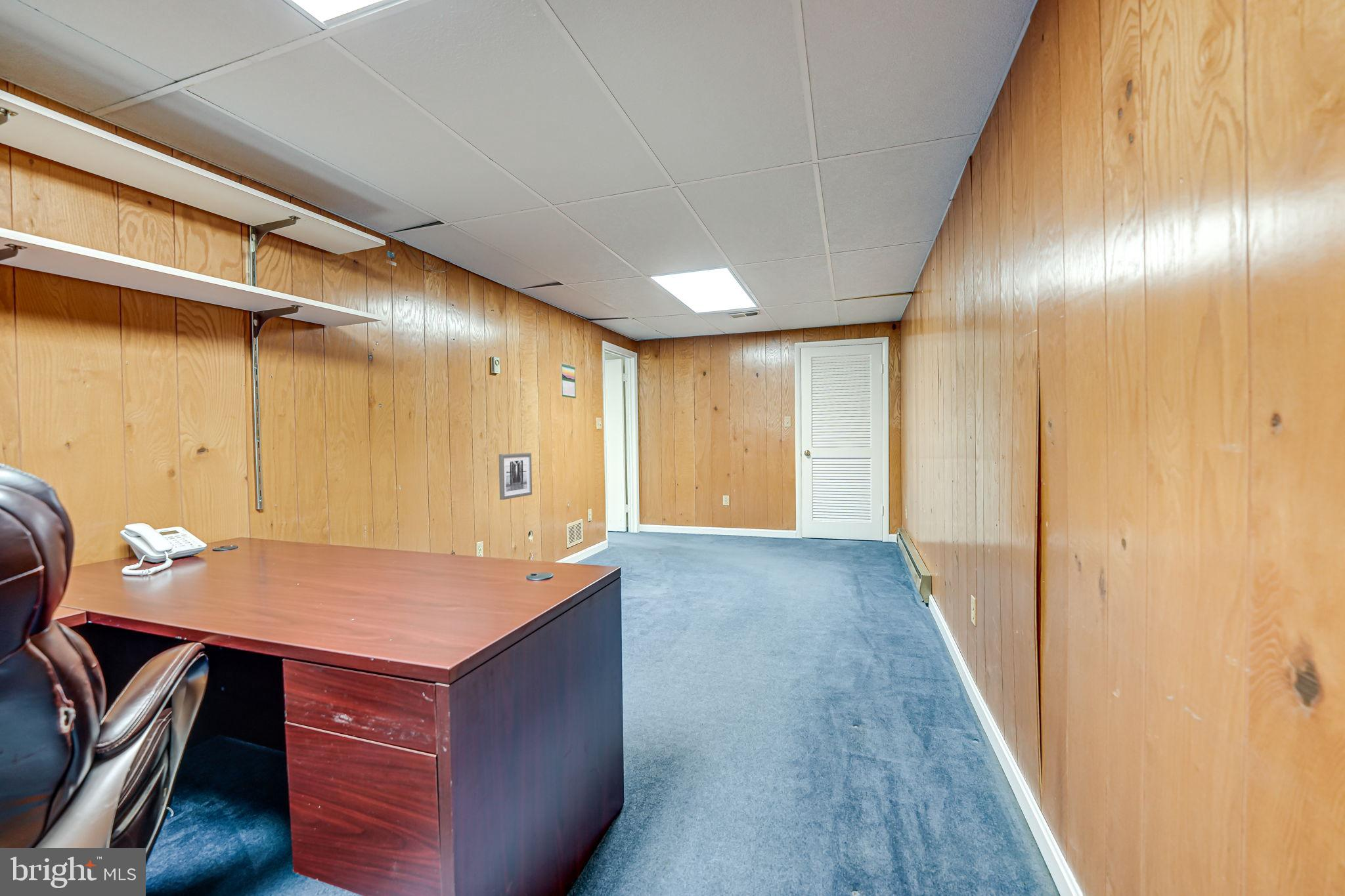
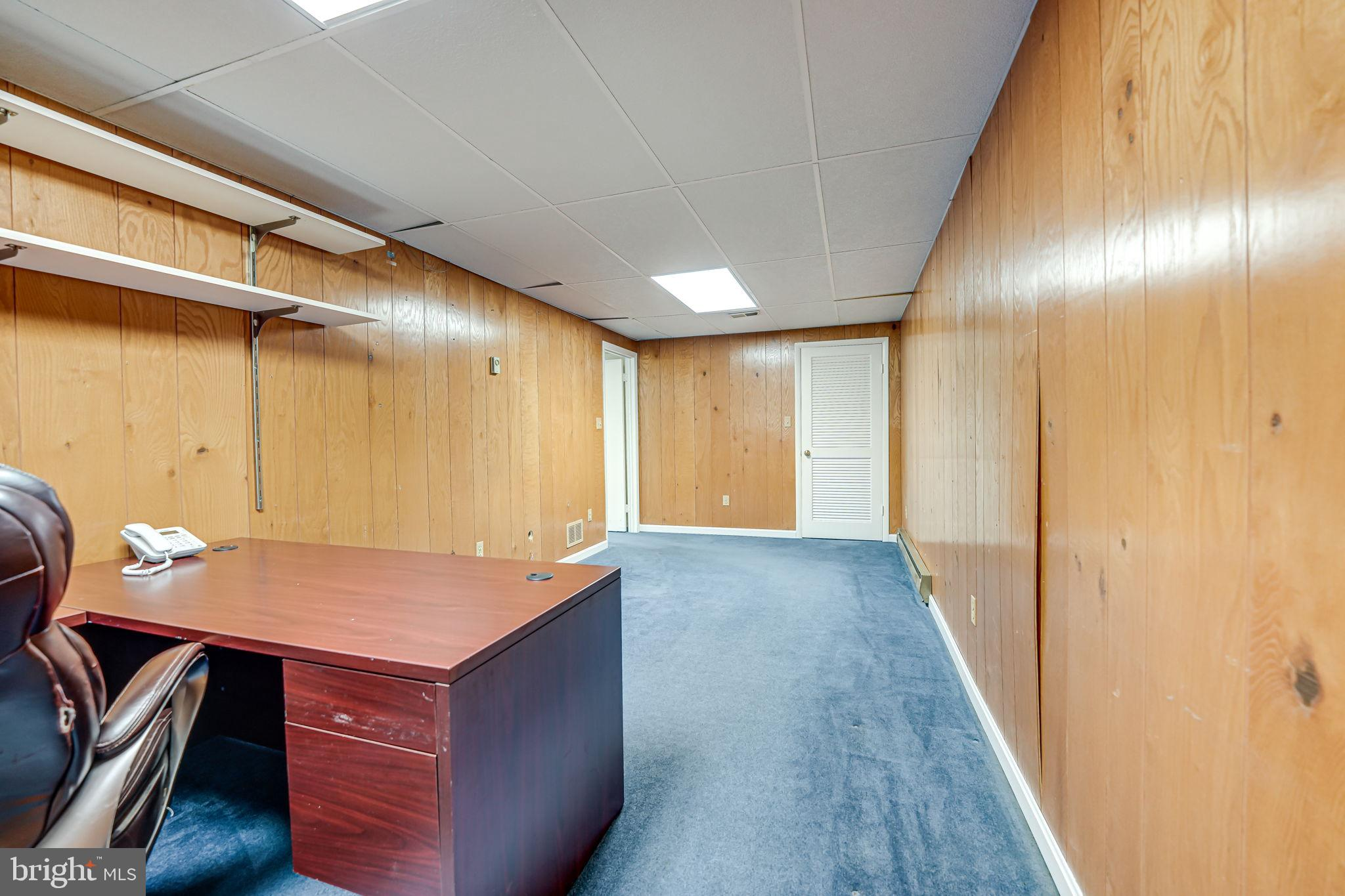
- wall art (516, 475)
- calendar (568, 380)
